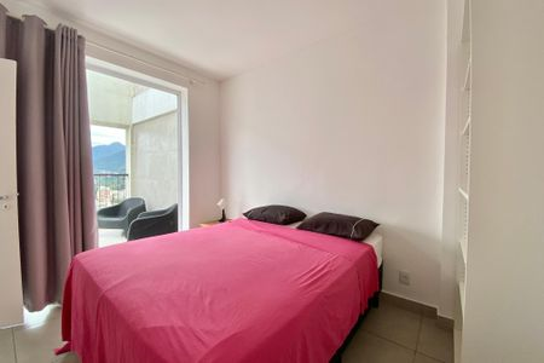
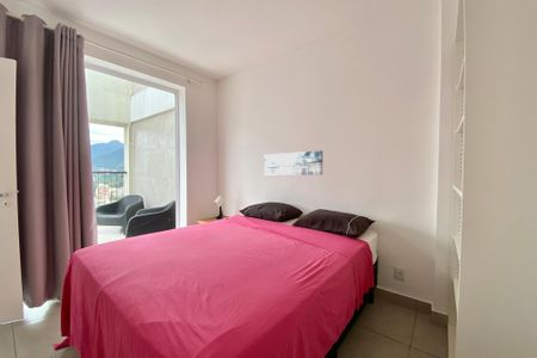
+ wall art (291, 163)
